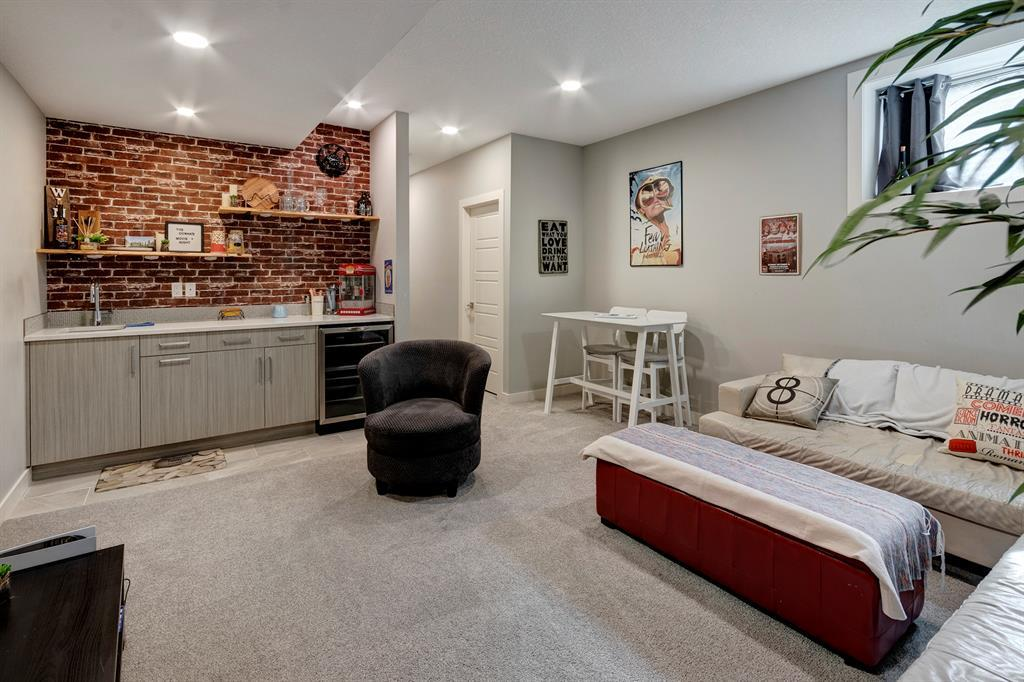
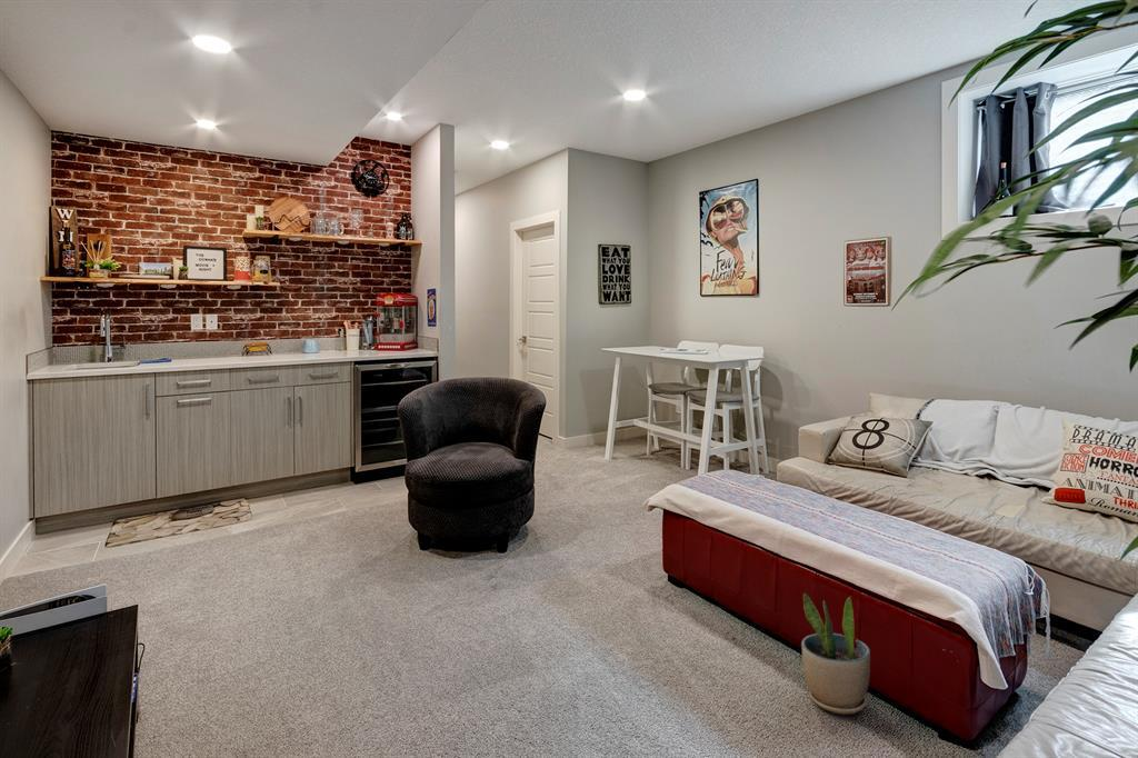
+ potted plant (835, 644)
